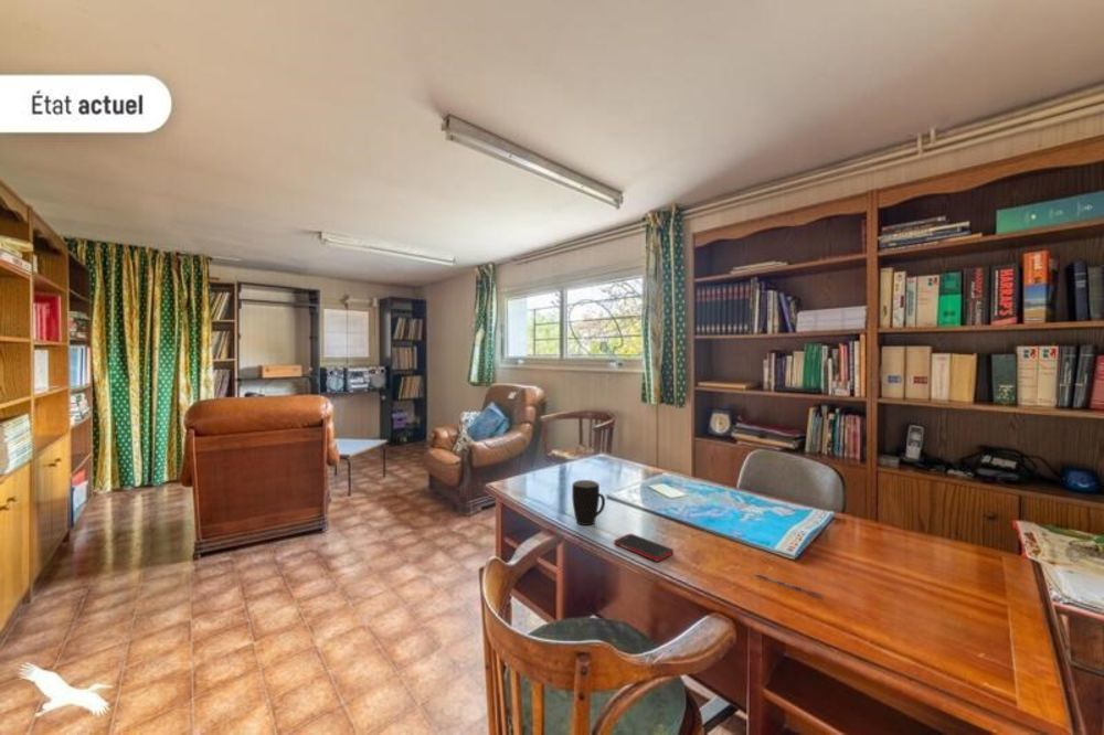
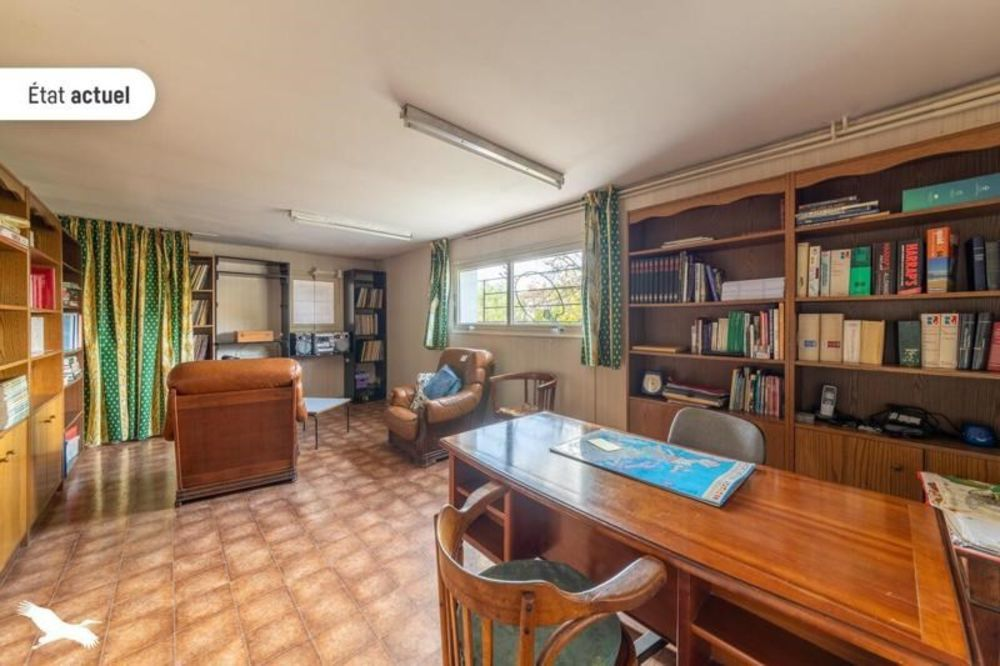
- cell phone (643, 546)
- pen (787, 584)
- mug (590, 504)
